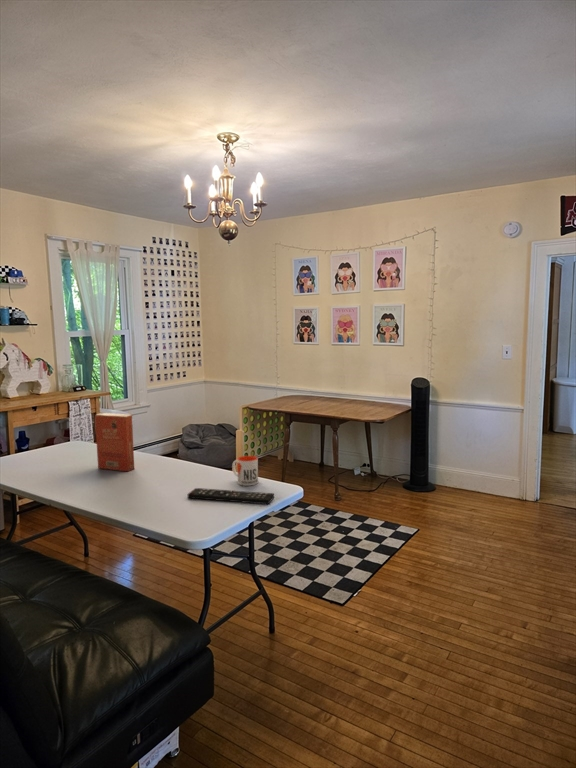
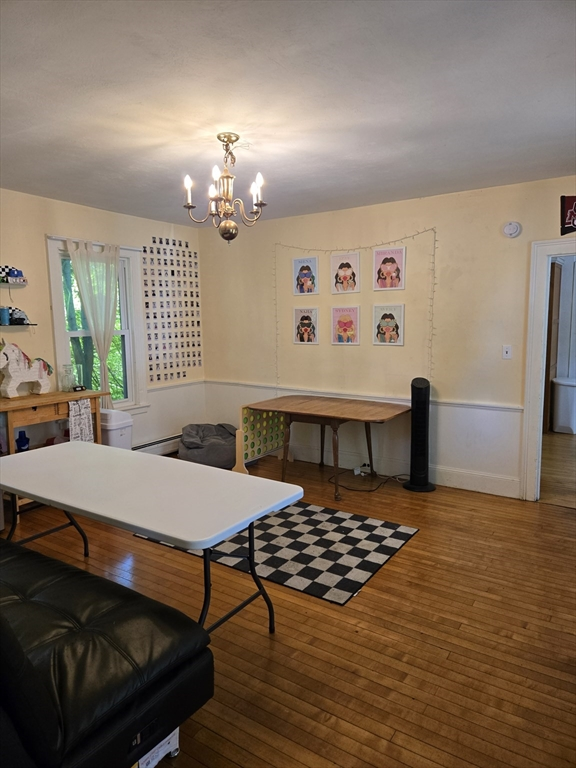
- mug (244, 469)
- remote control (230, 495)
- paperback book (115, 441)
